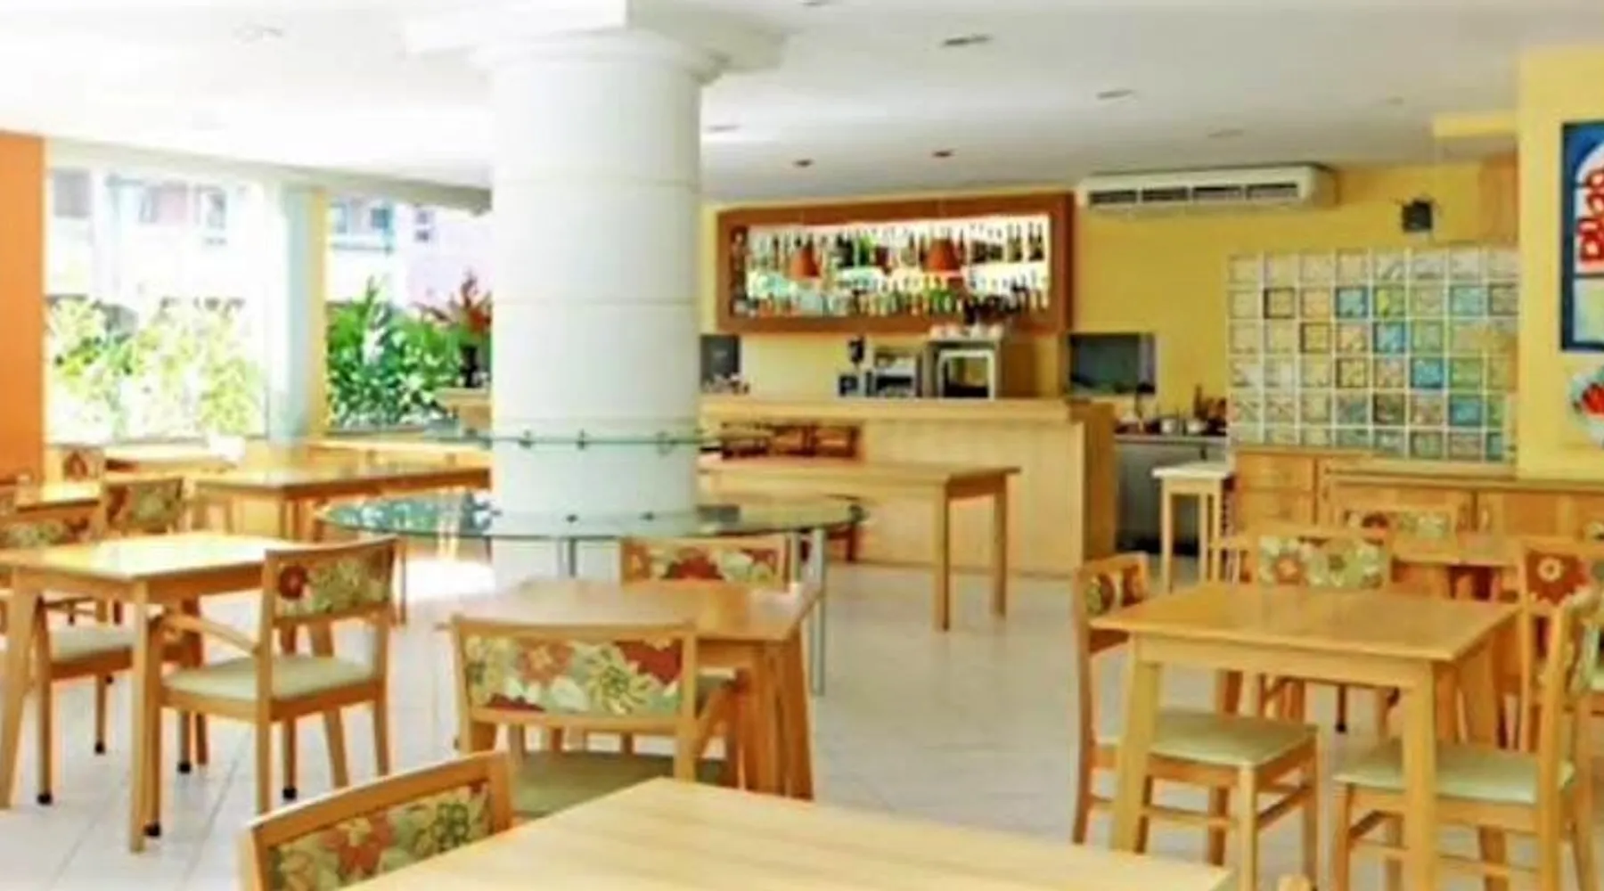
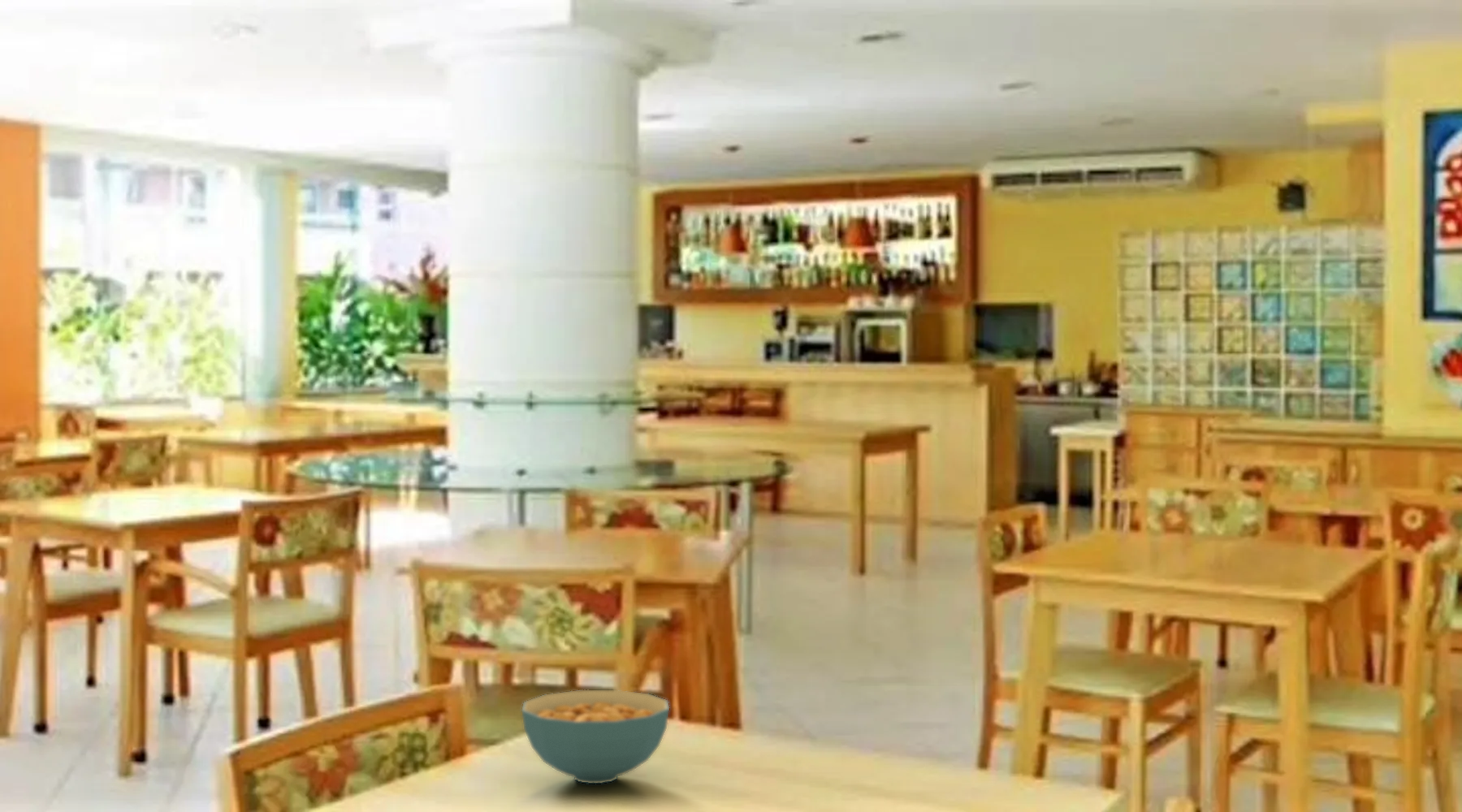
+ cereal bowl (595, 741)
